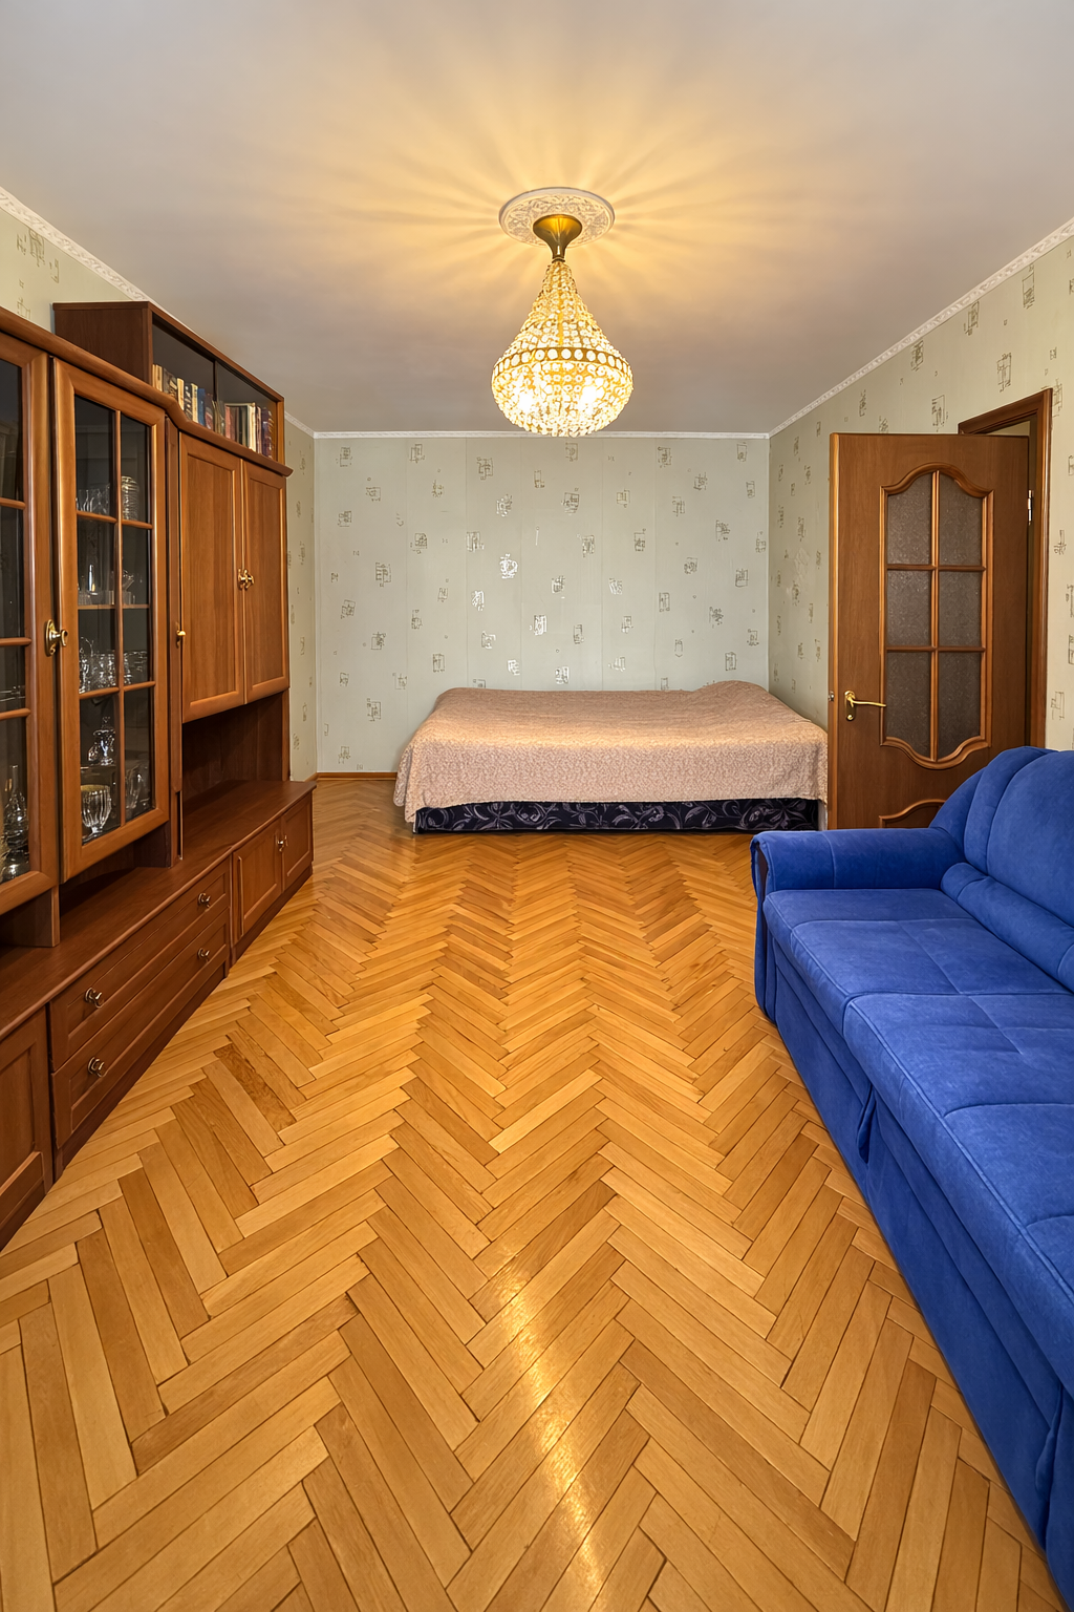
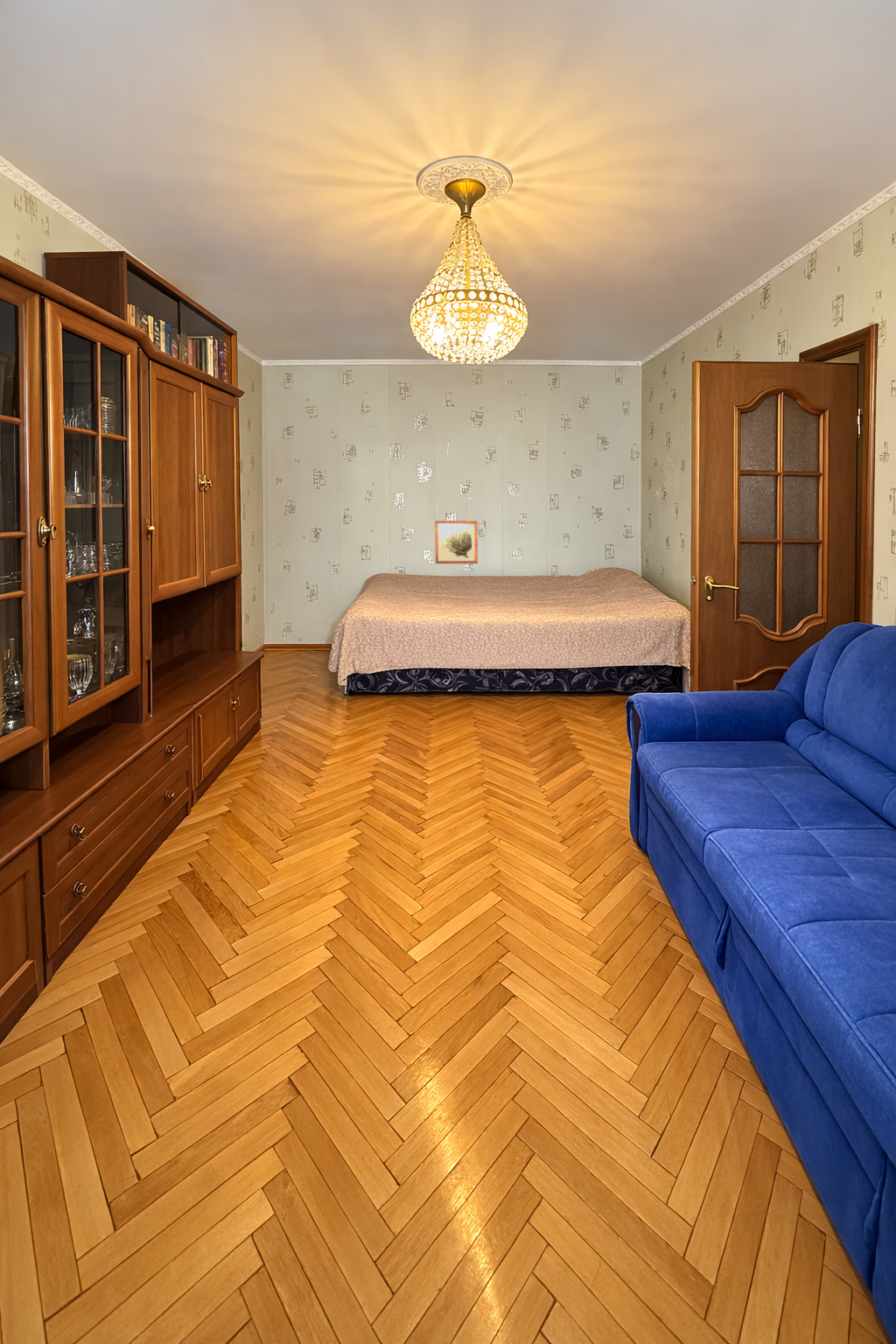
+ wall art (456, 542)
